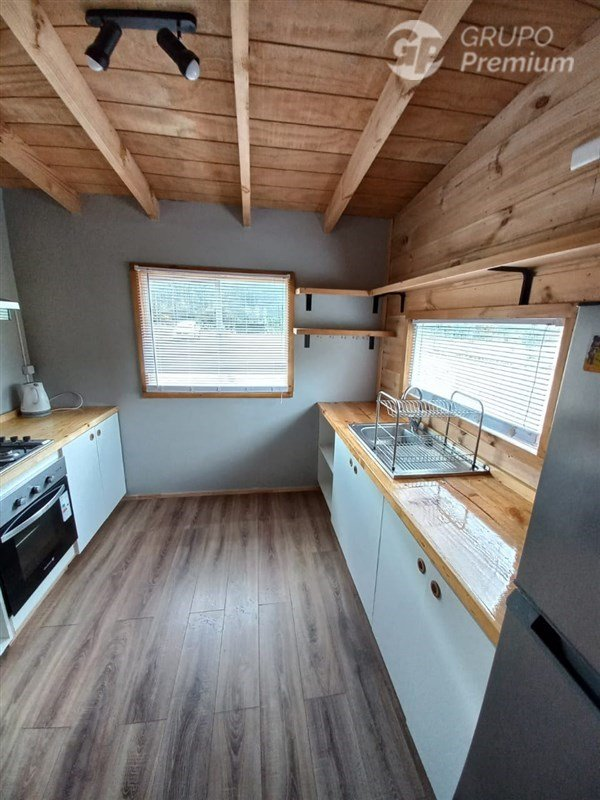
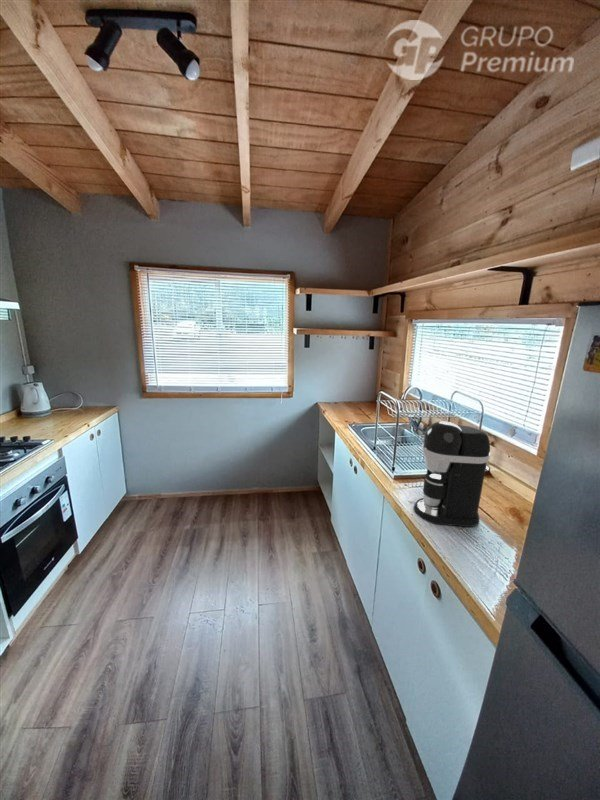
+ coffee maker (452, 470)
